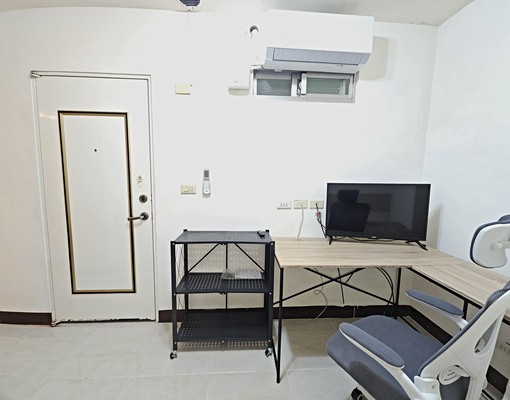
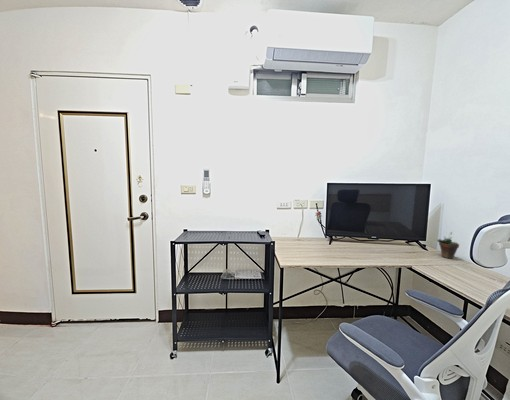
+ succulent plant (448, 244)
